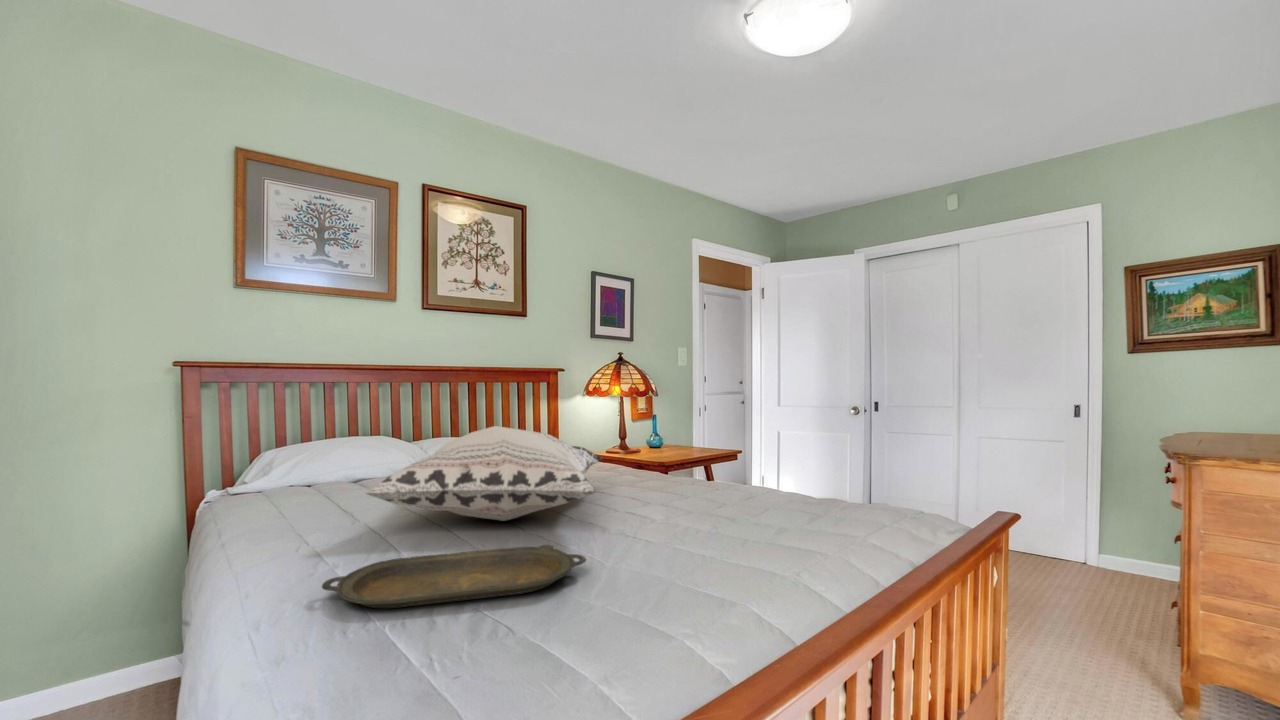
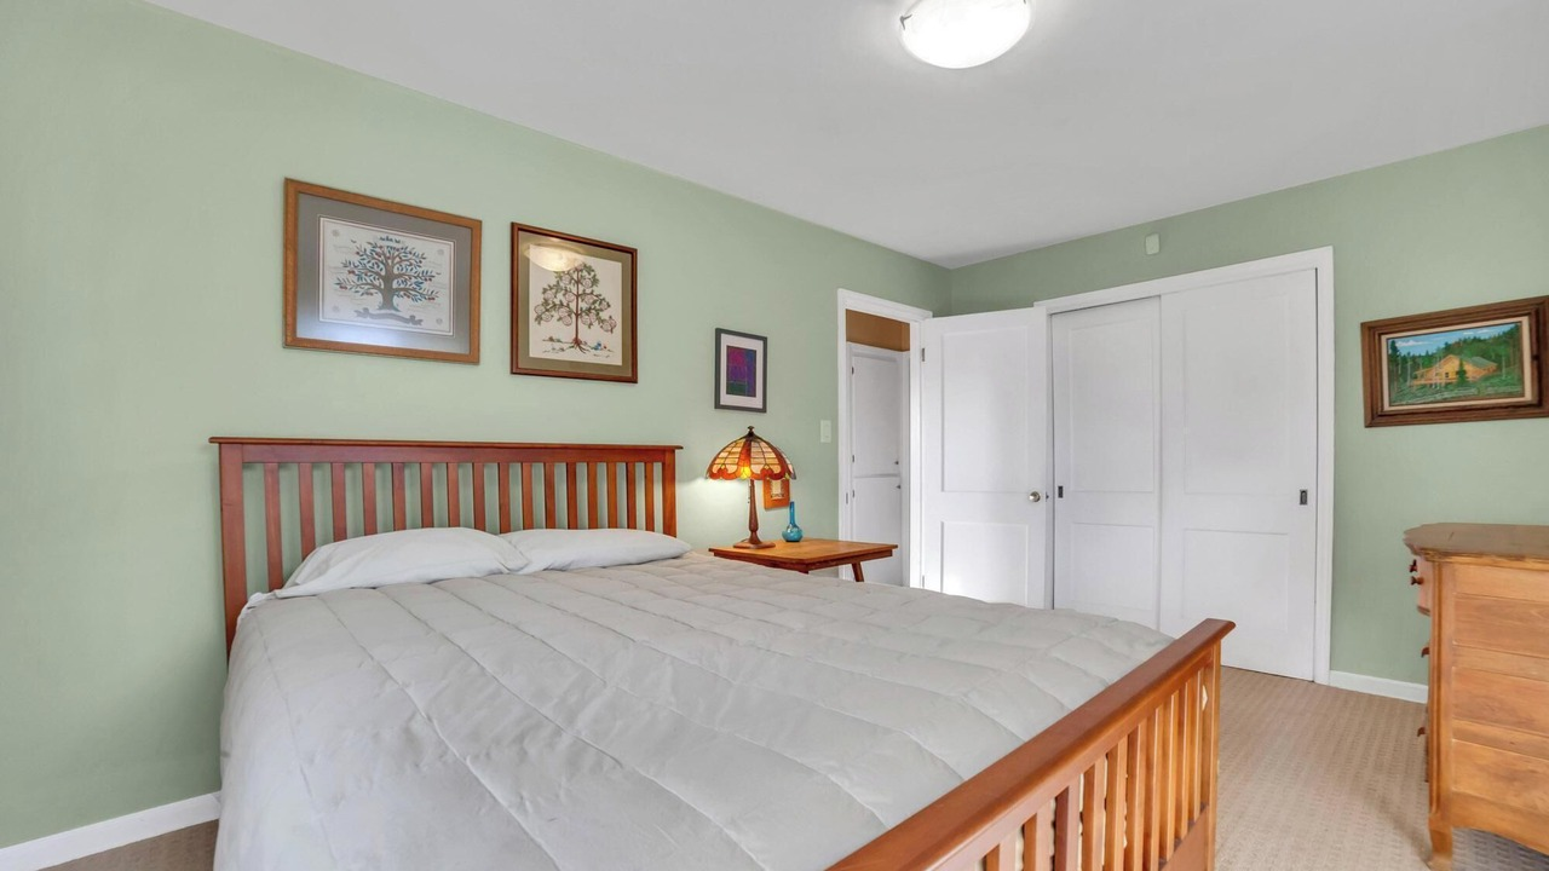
- serving tray (461, 577)
- decorative pillow (503, 471)
